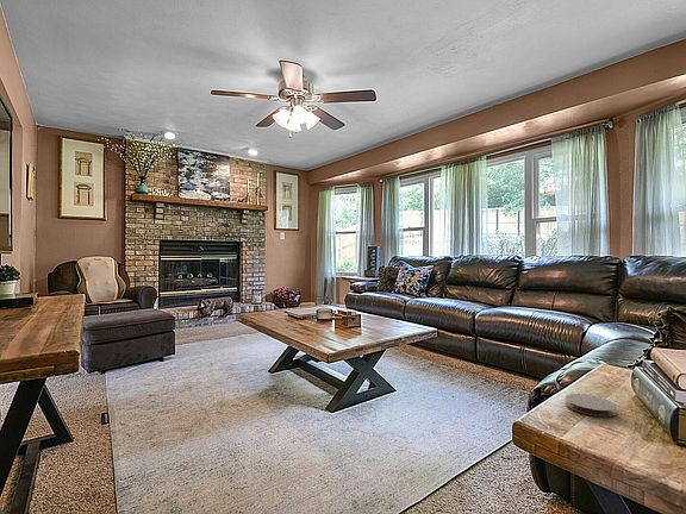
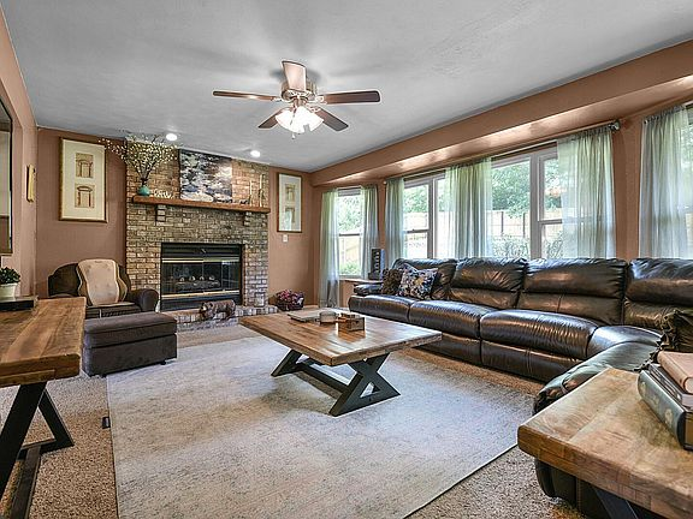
- coaster (590, 403)
